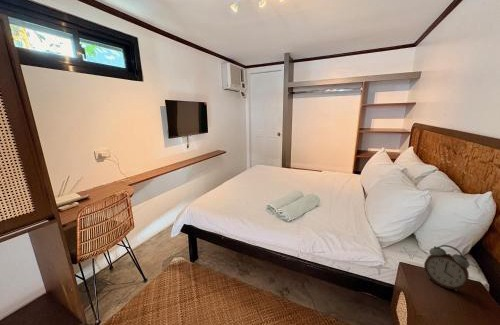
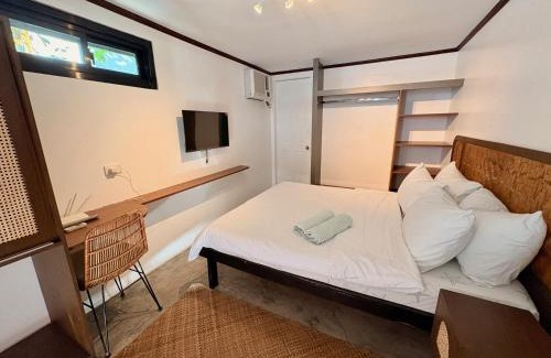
- alarm clock (446, 265)
